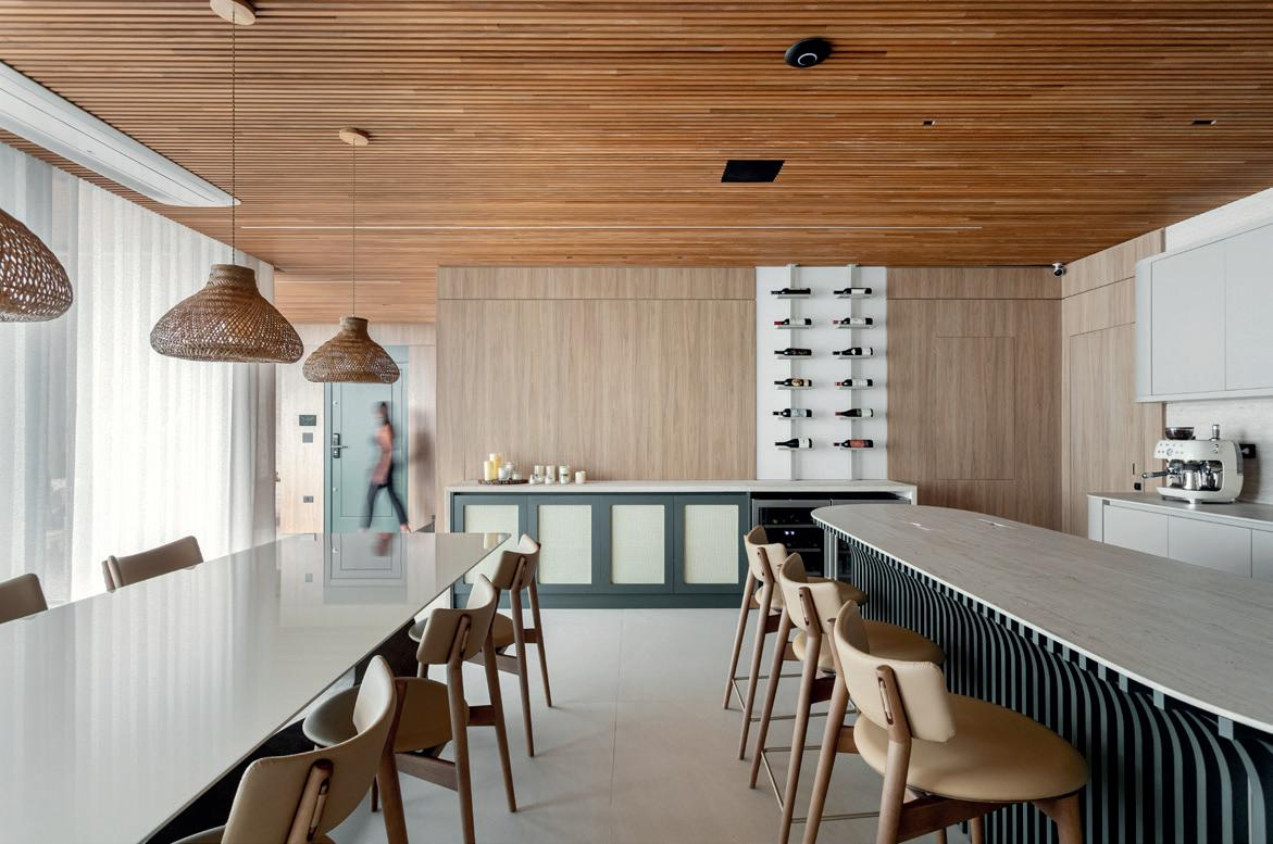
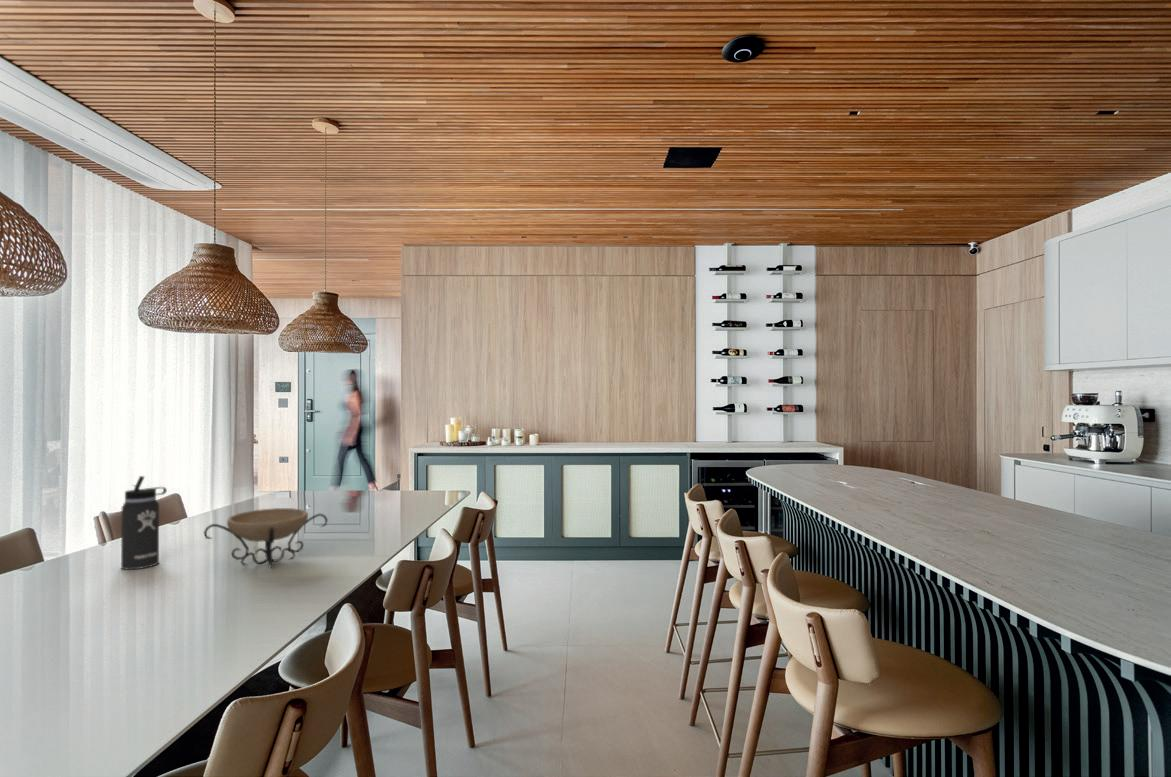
+ thermos bottle (144, 519)
+ decorative bowl (268, 539)
